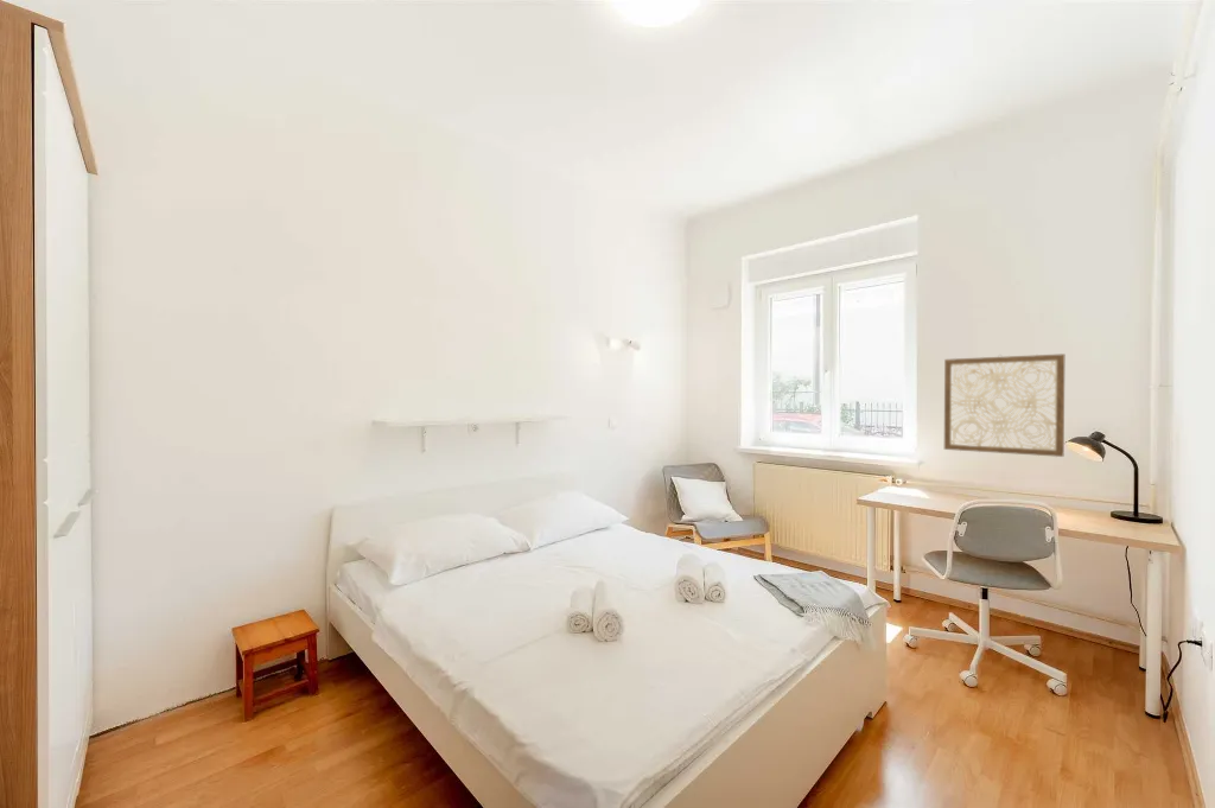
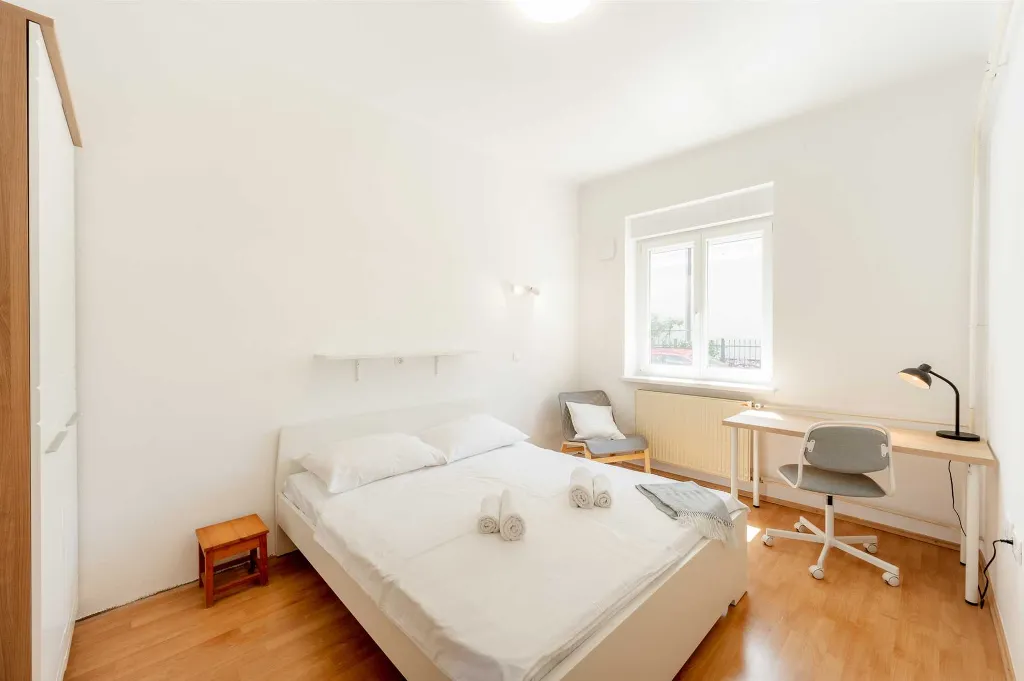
- wall art (997, 407)
